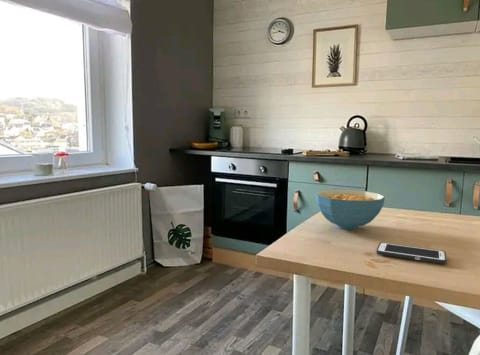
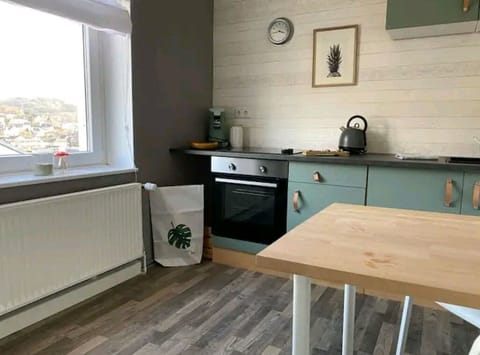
- cereal bowl (348, 210)
- cell phone (410, 252)
